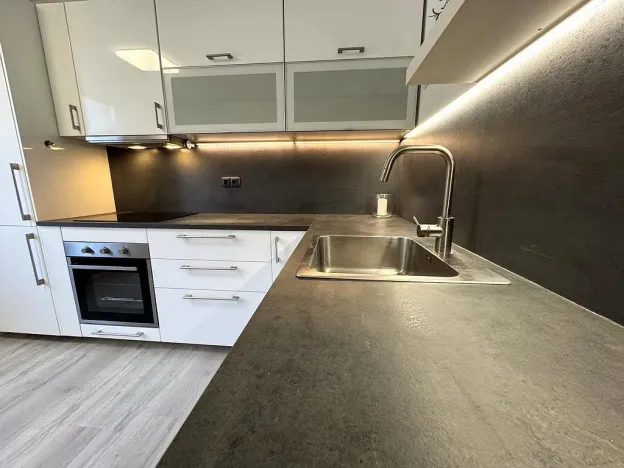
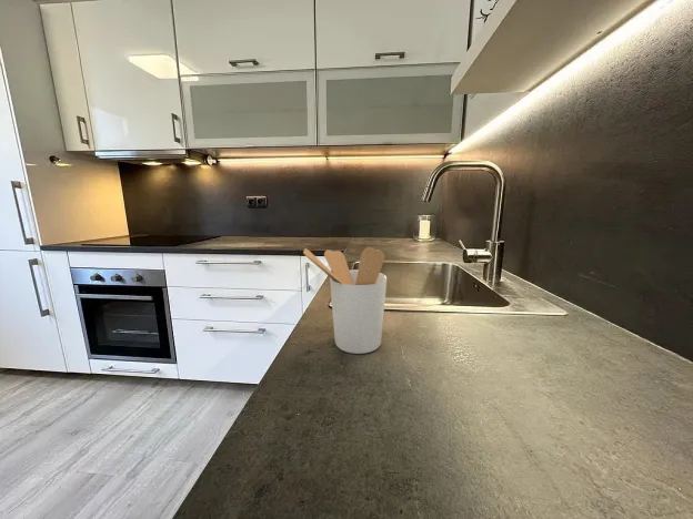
+ utensil holder (344, 296)
